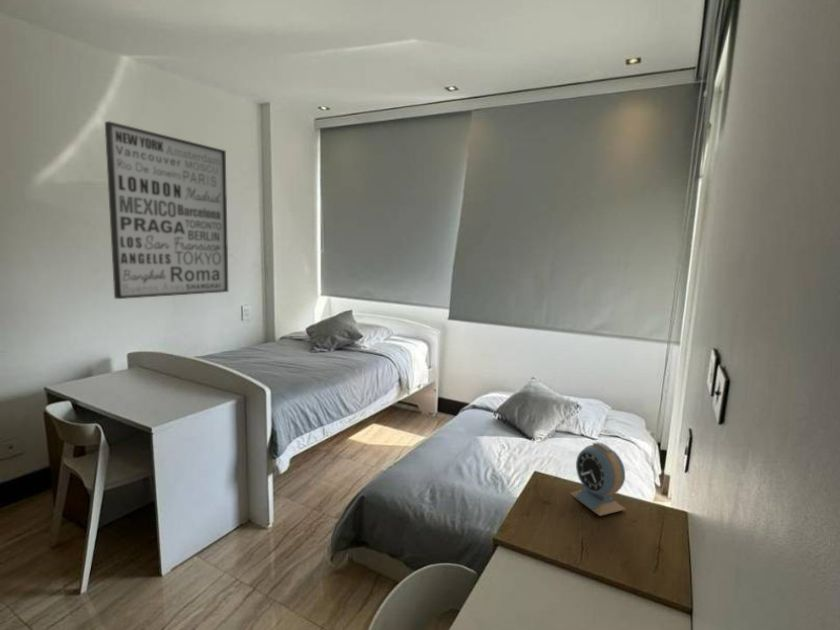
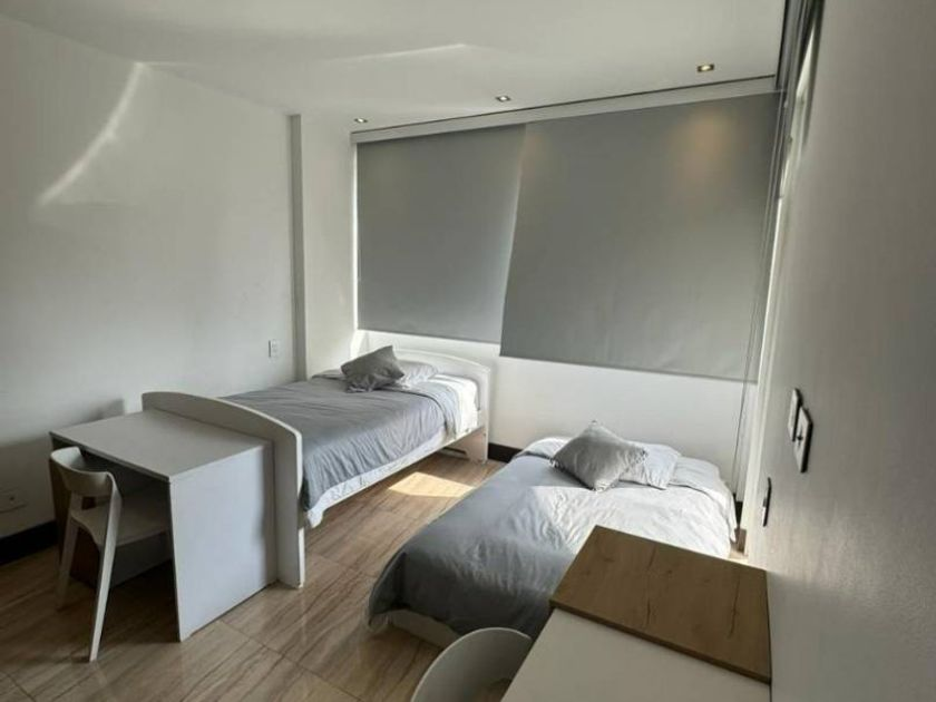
- wall art (174, 218)
- alarm clock (599, 473)
